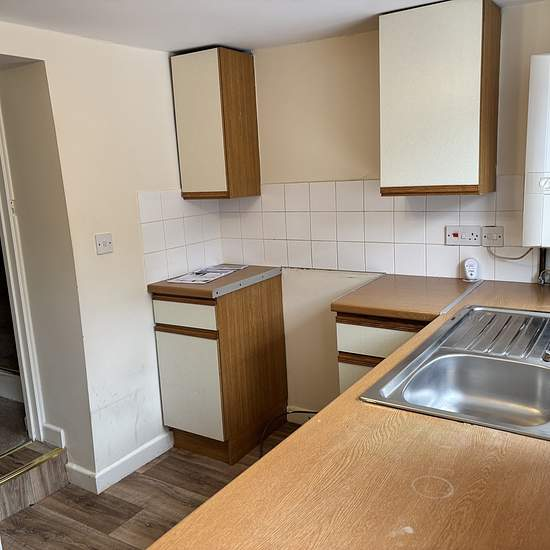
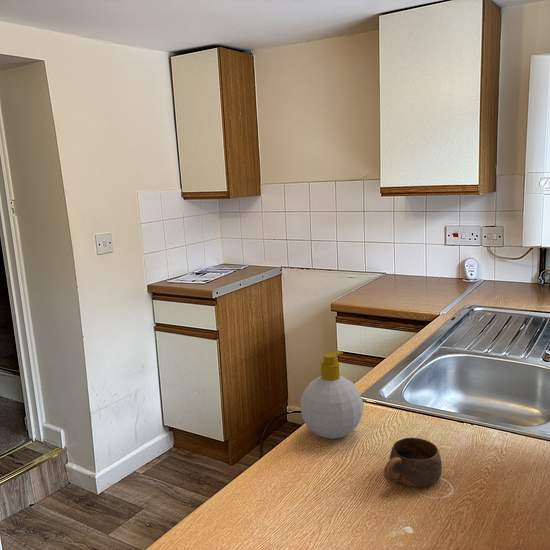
+ soap bottle (331, 393)
+ cup (408, 463)
